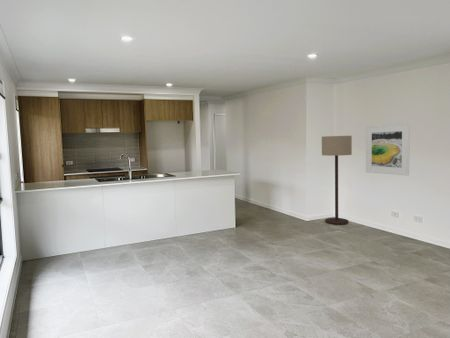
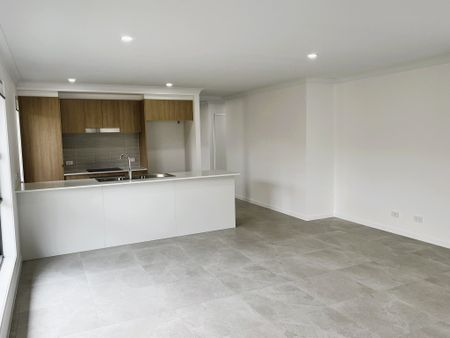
- floor lamp (336, 179)
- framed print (386, 149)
